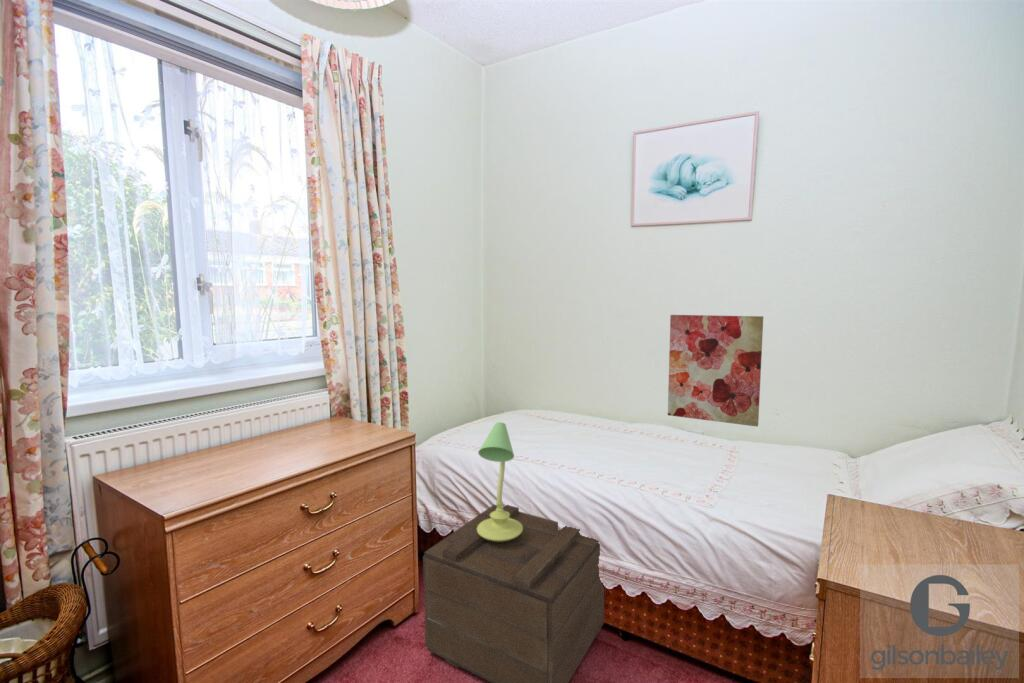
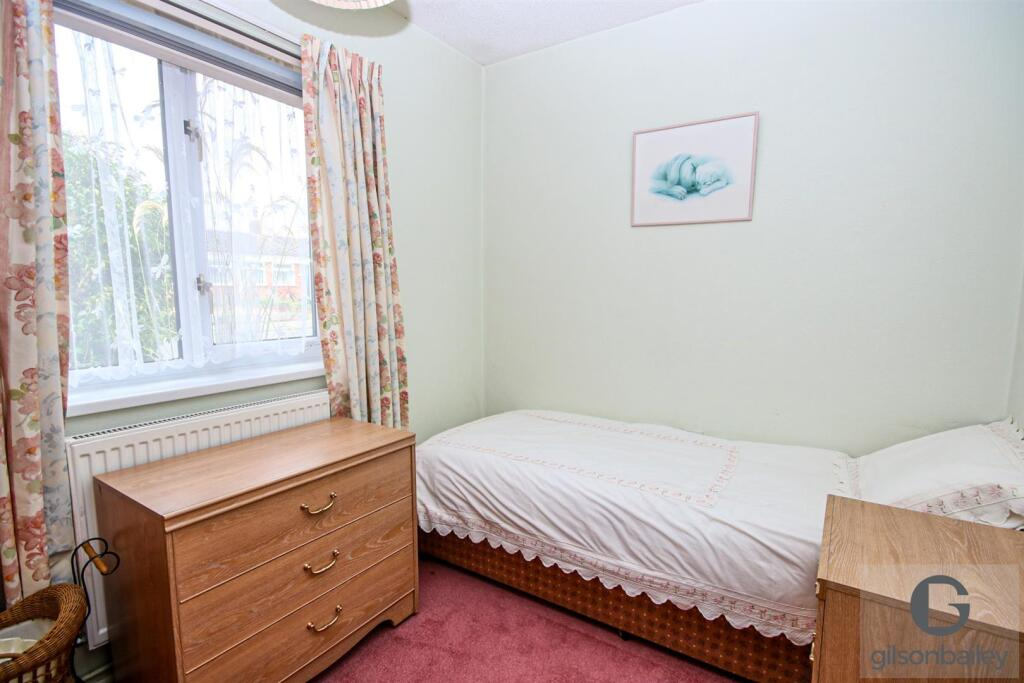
- table lamp (499, 478)
- wall art (713, 368)
- wooden crate (517, 590)
